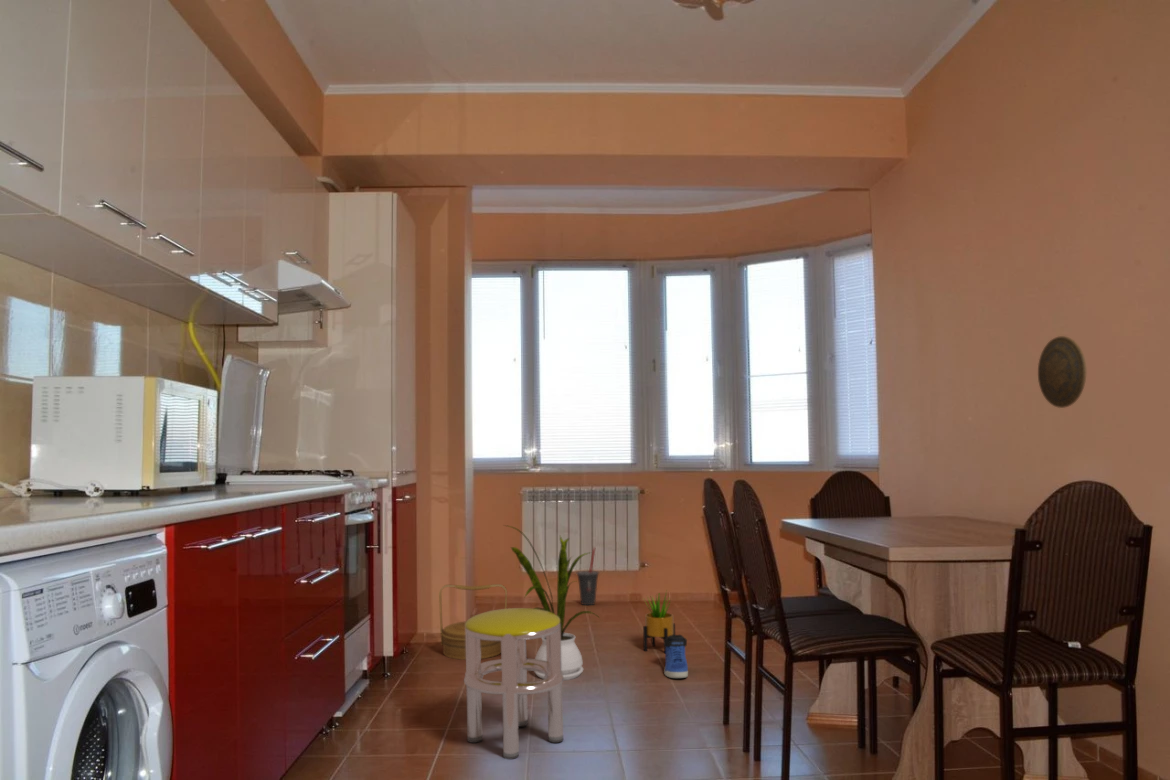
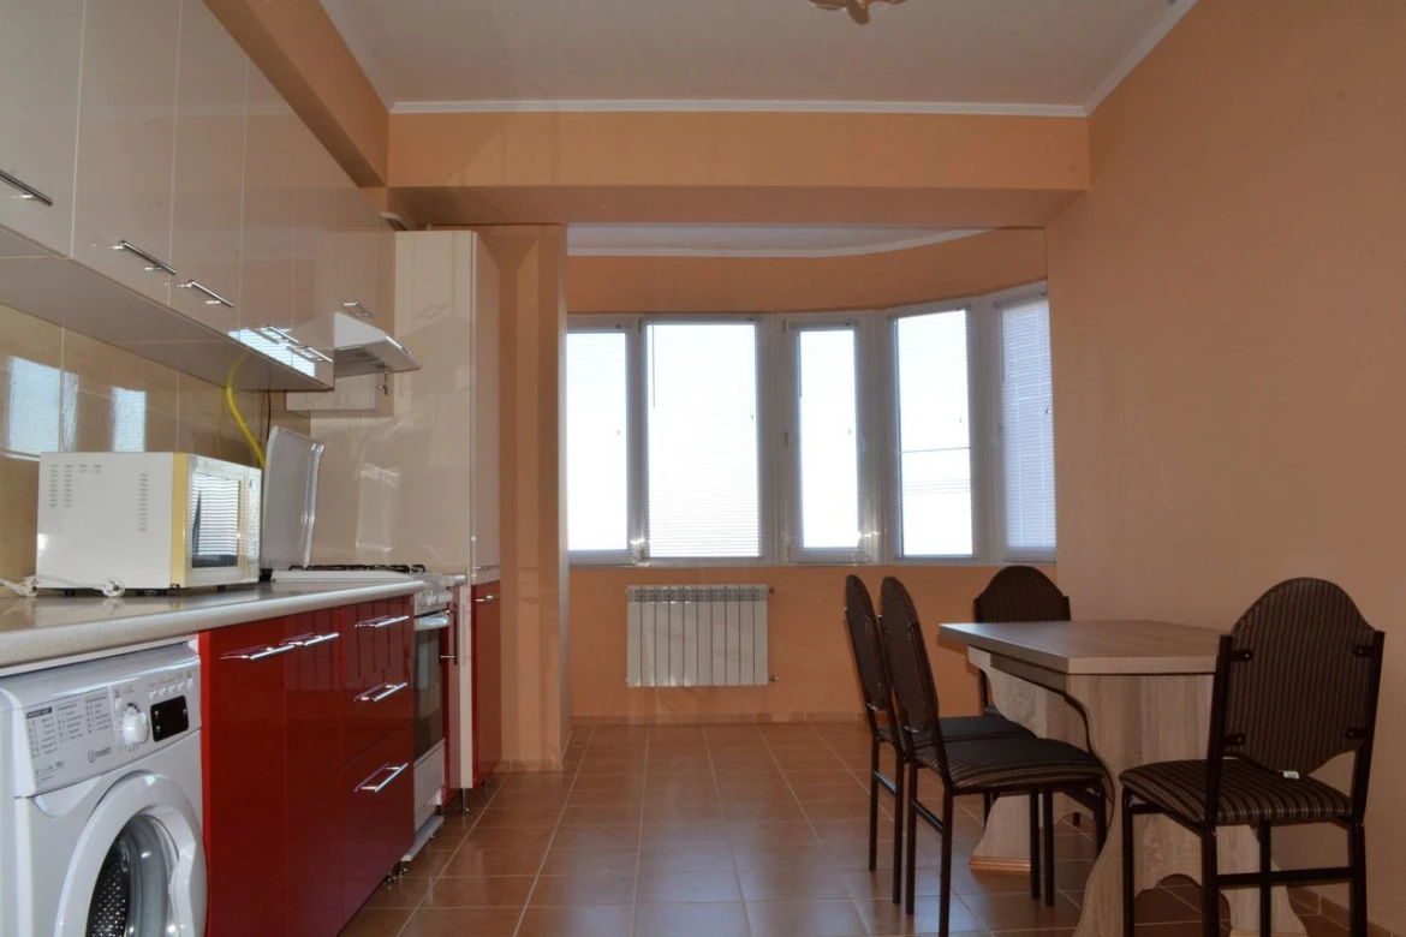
- sneaker (676, 654)
- decorative plate (1058, 372)
- potted plant (659, 620)
- beverage cup (587, 574)
- house plant (551, 598)
- stool (514, 676)
- basket (472, 616)
